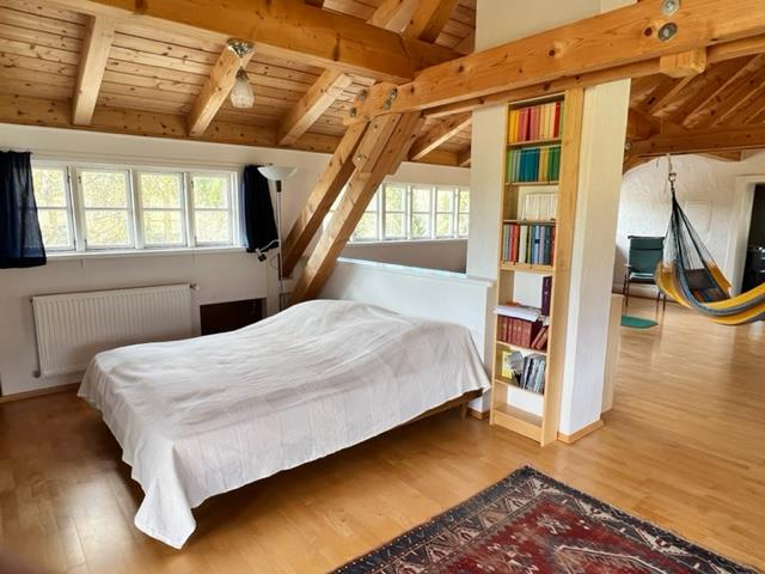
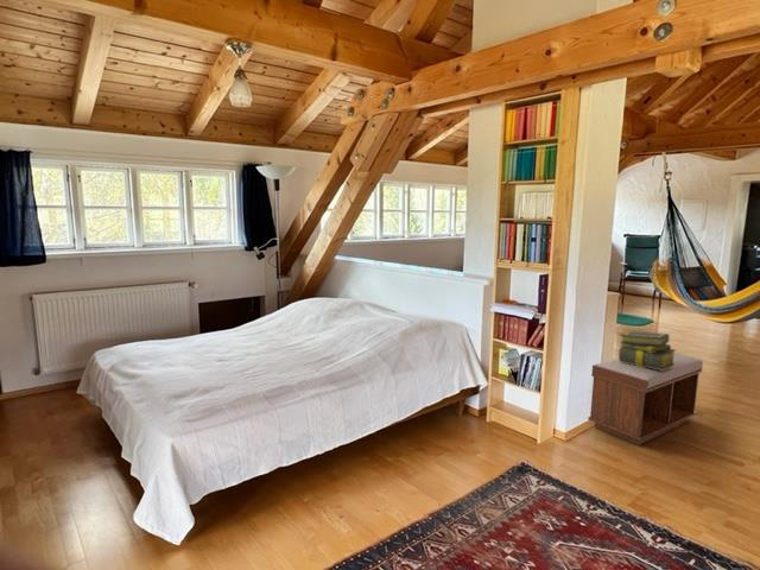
+ bench (646, 392)
+ stack of books (645, 348)
